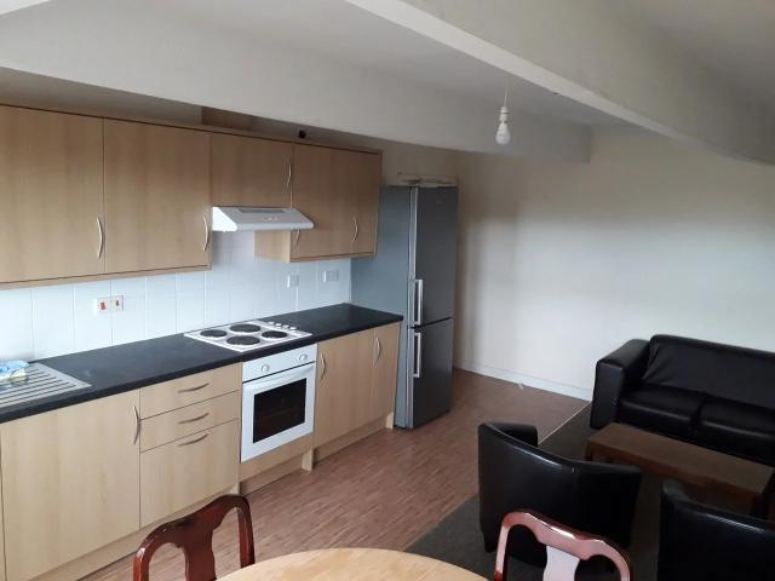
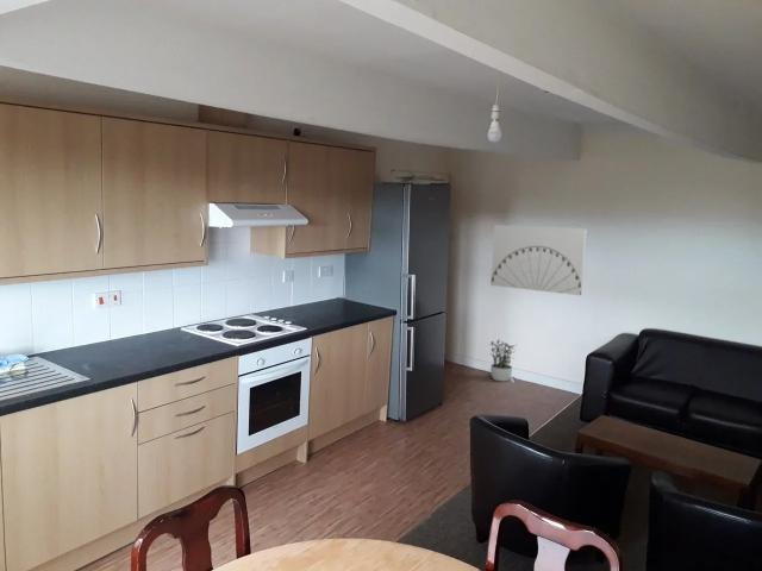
+ wall art (536, 258)
+ potted plant (500, 358)
